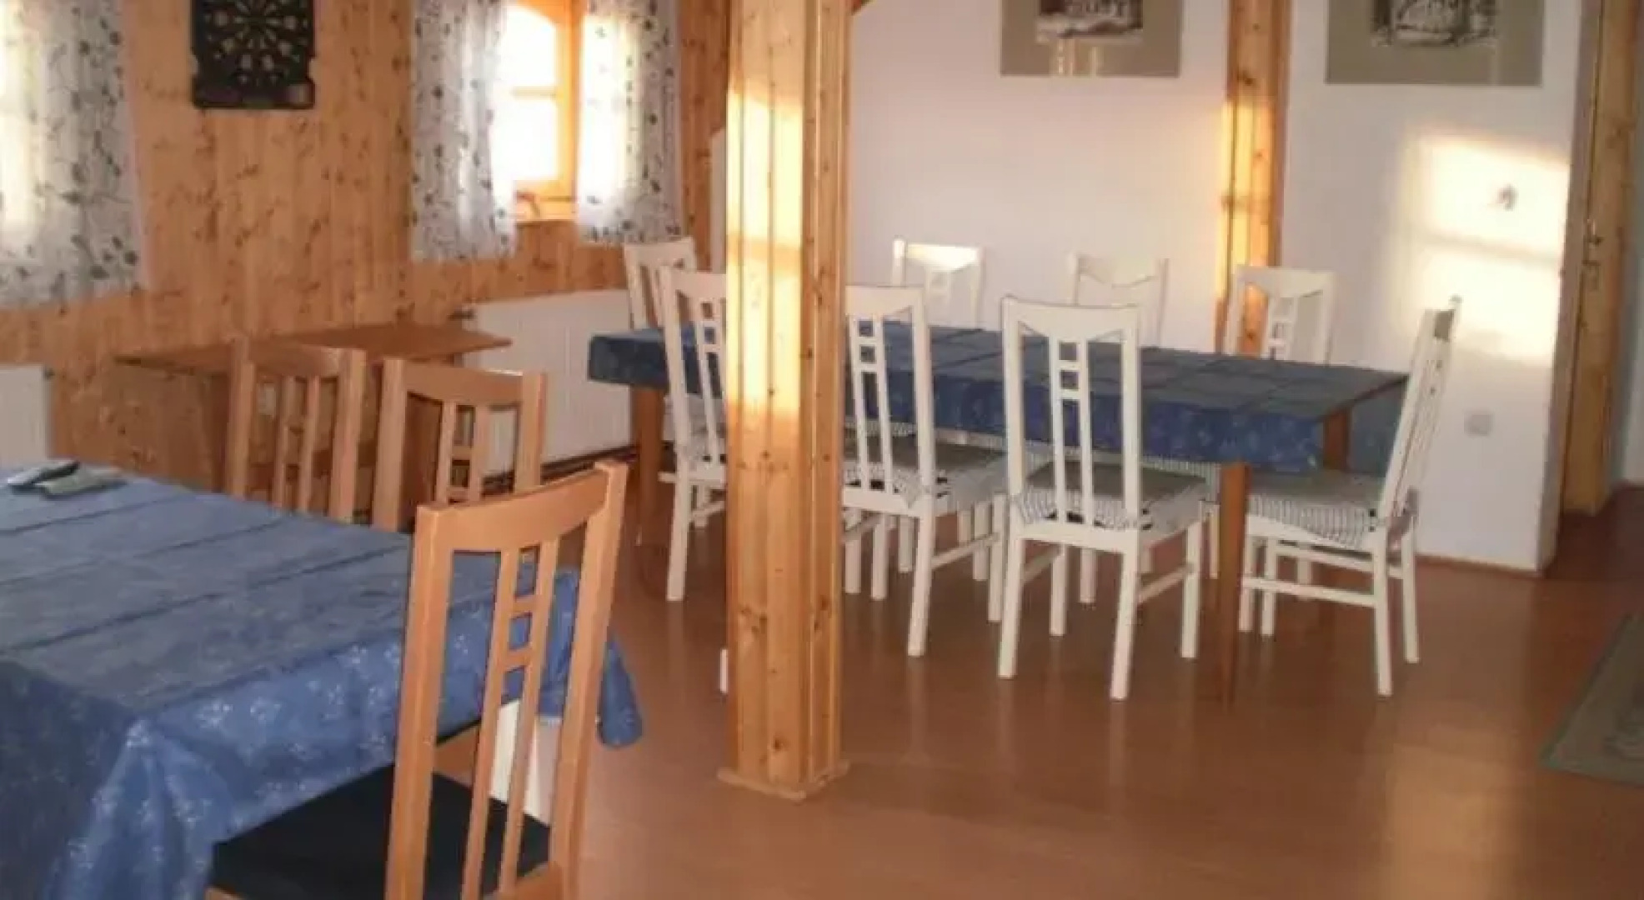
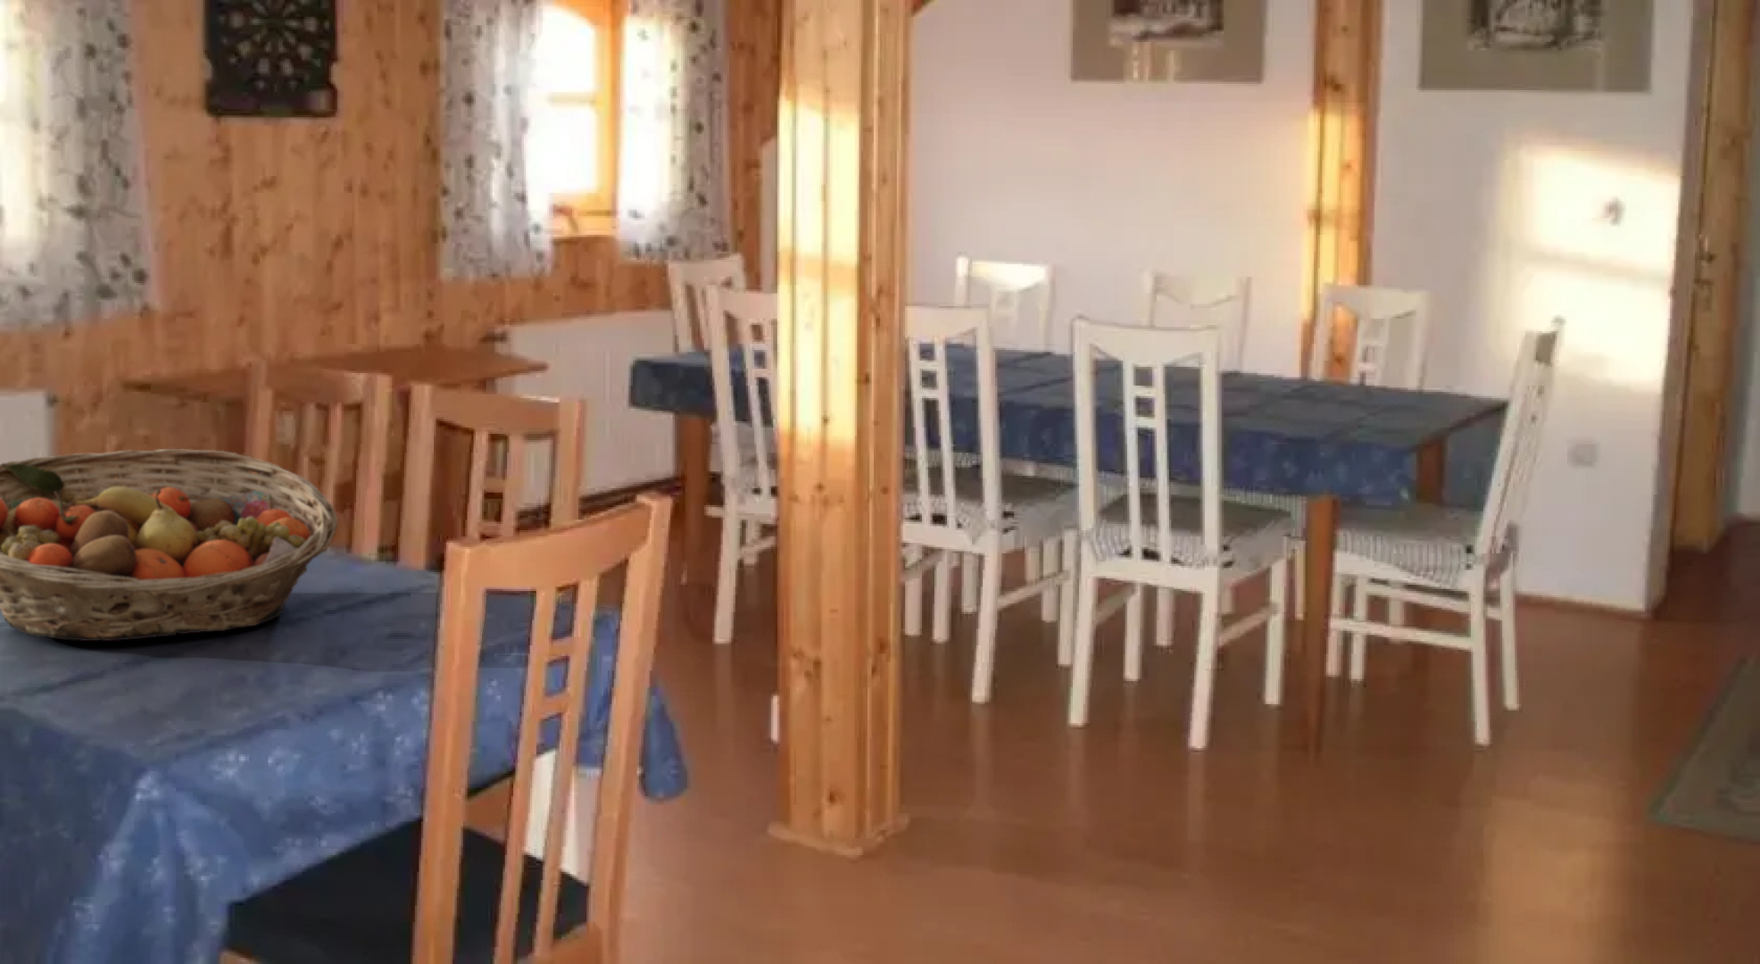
+ fruit basket (146, 541)
